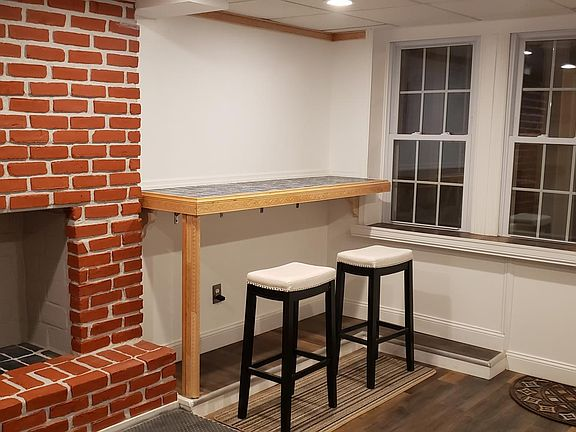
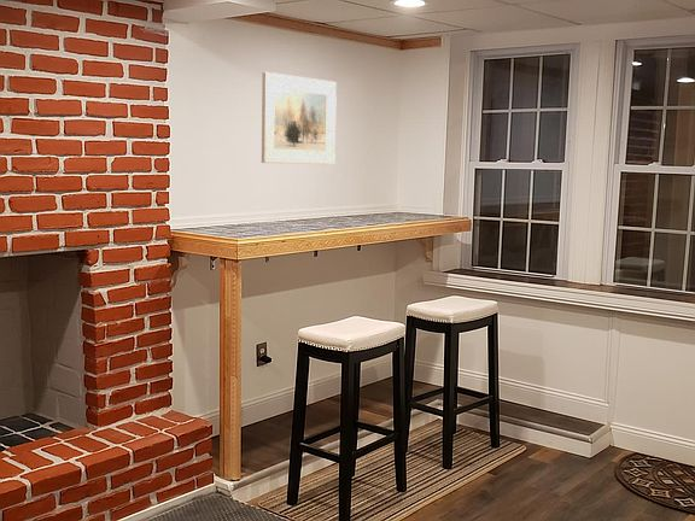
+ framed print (300, 121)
